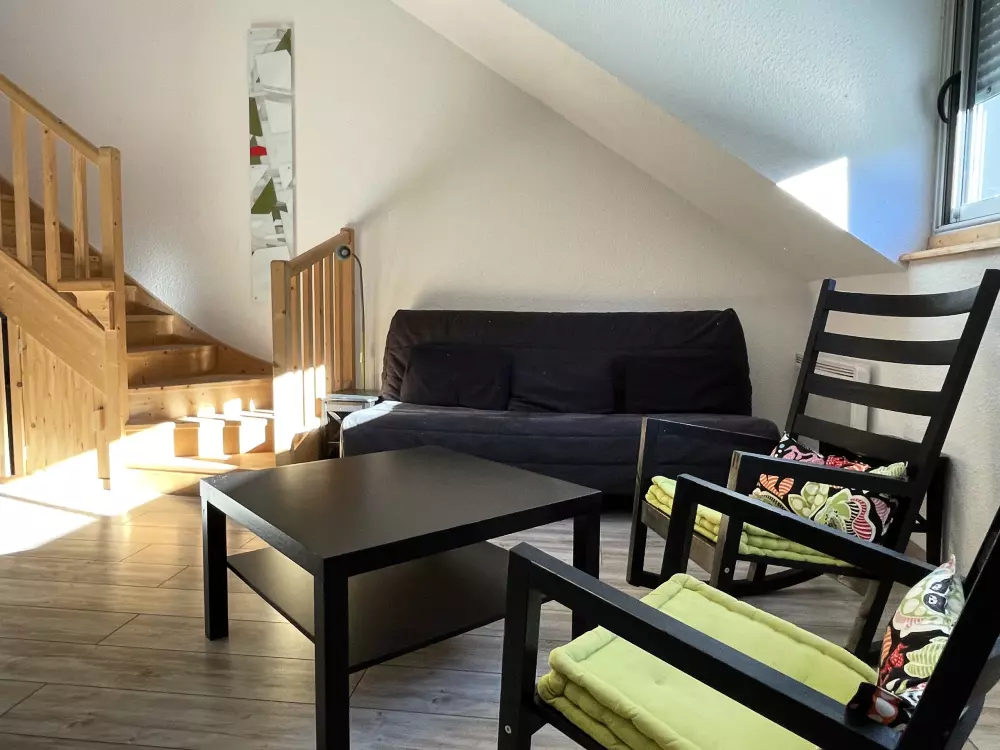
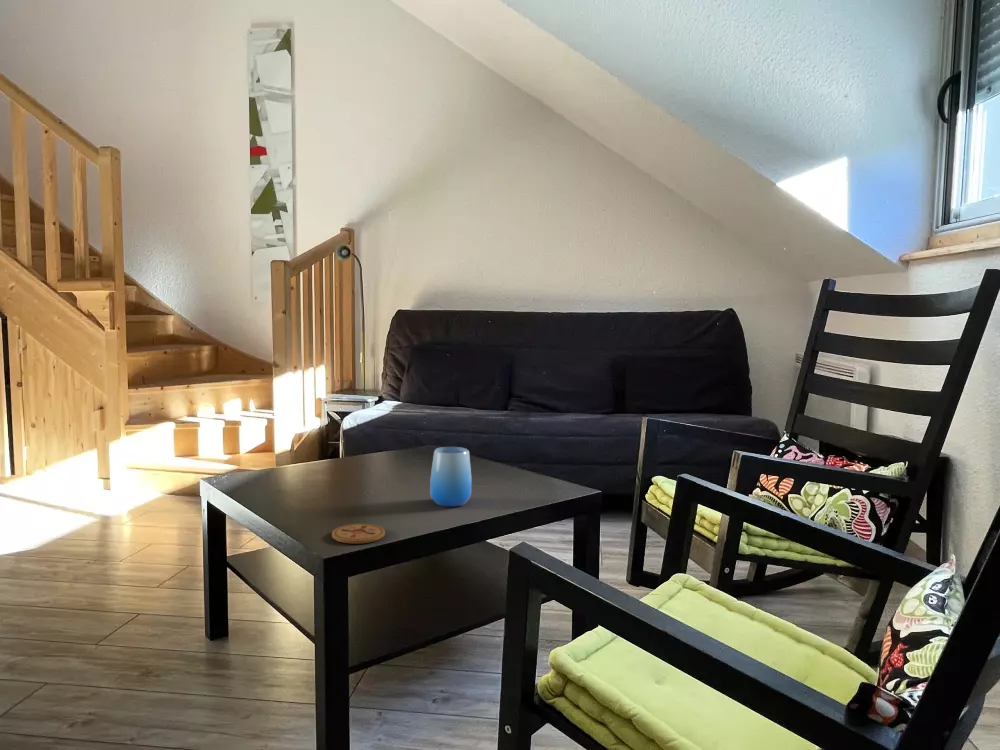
+ coaster (358, 533)
+ cup (451, 476)
